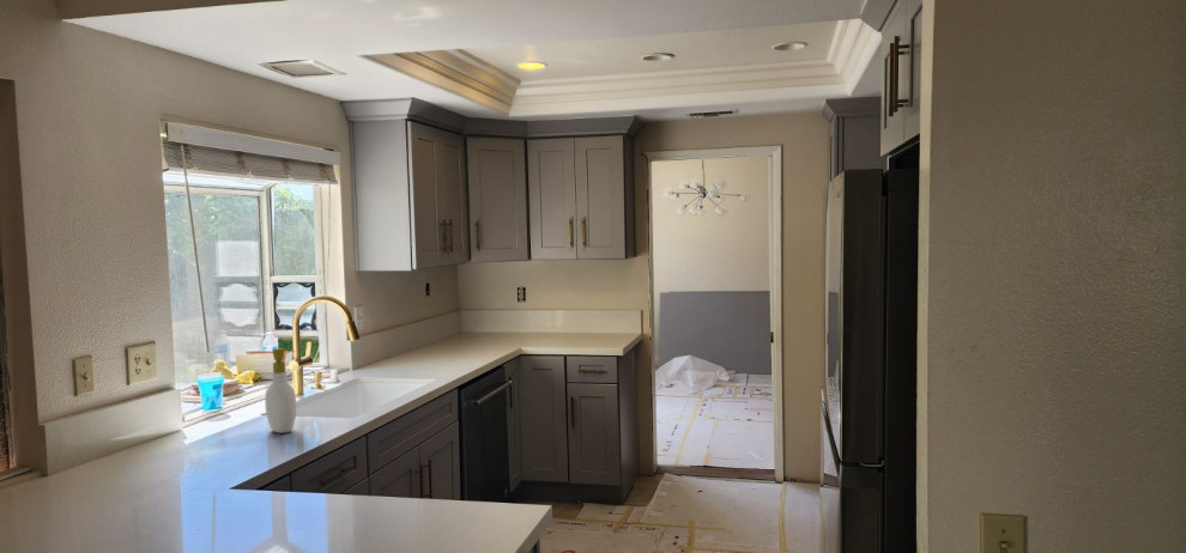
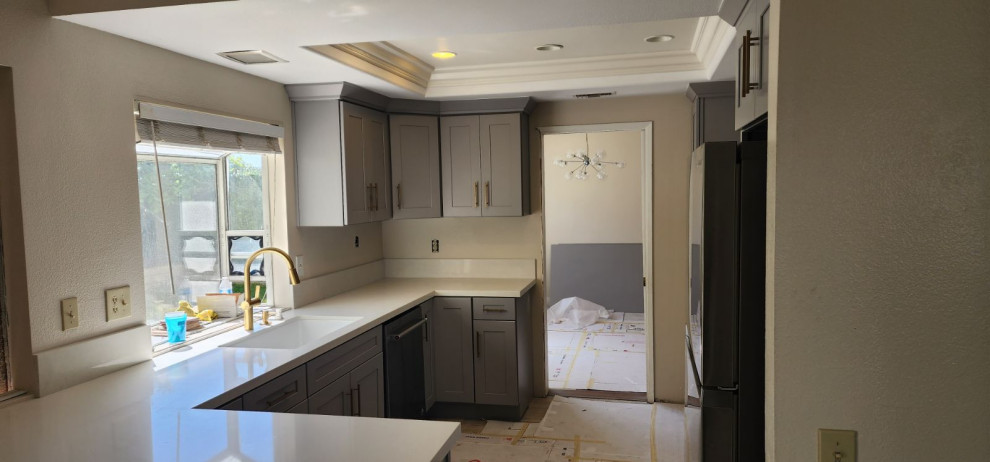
- soap bottle (282, 389)
